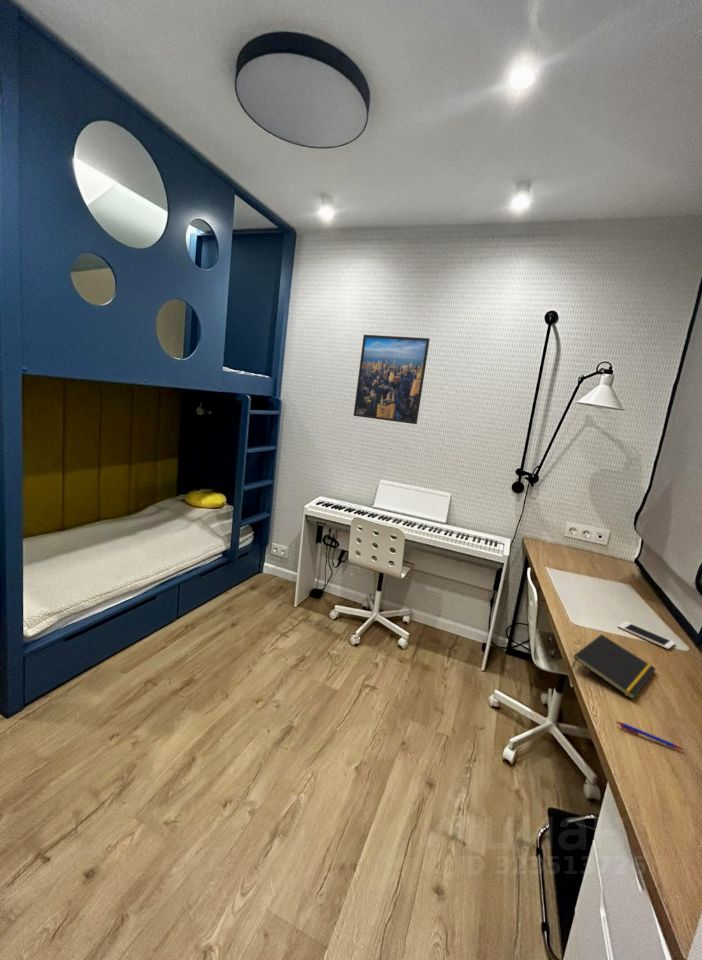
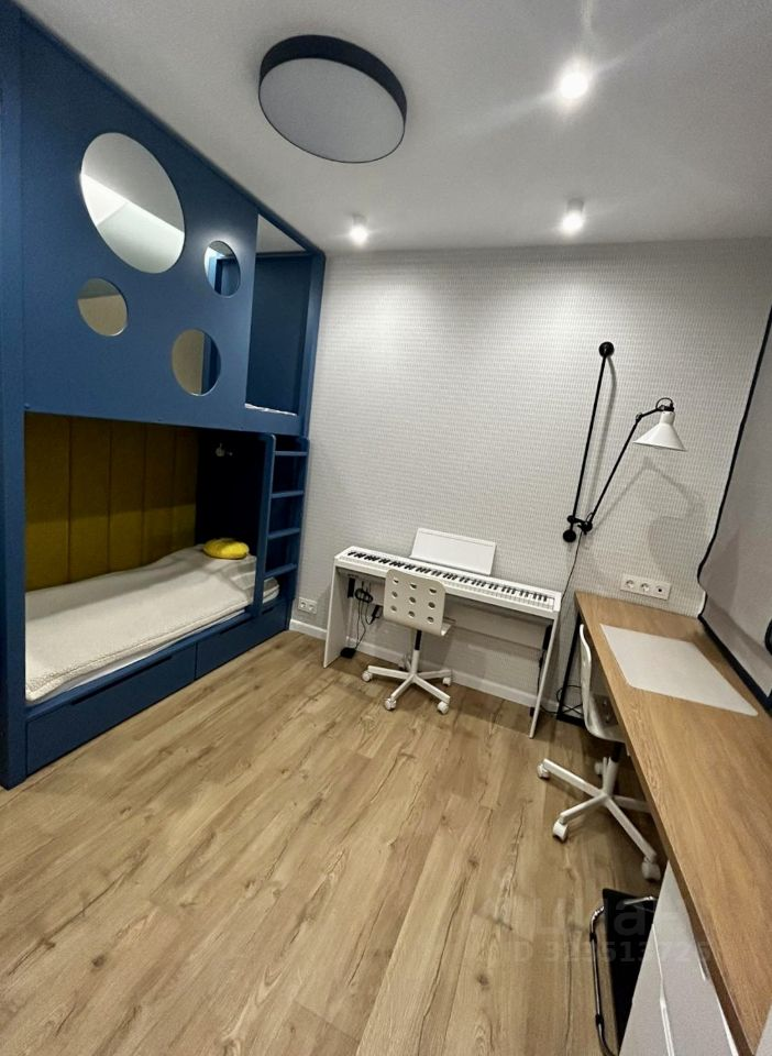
- cell phone (645, 634)
- pen (649, 735)
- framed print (389, 378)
- notepad (615, 663)
